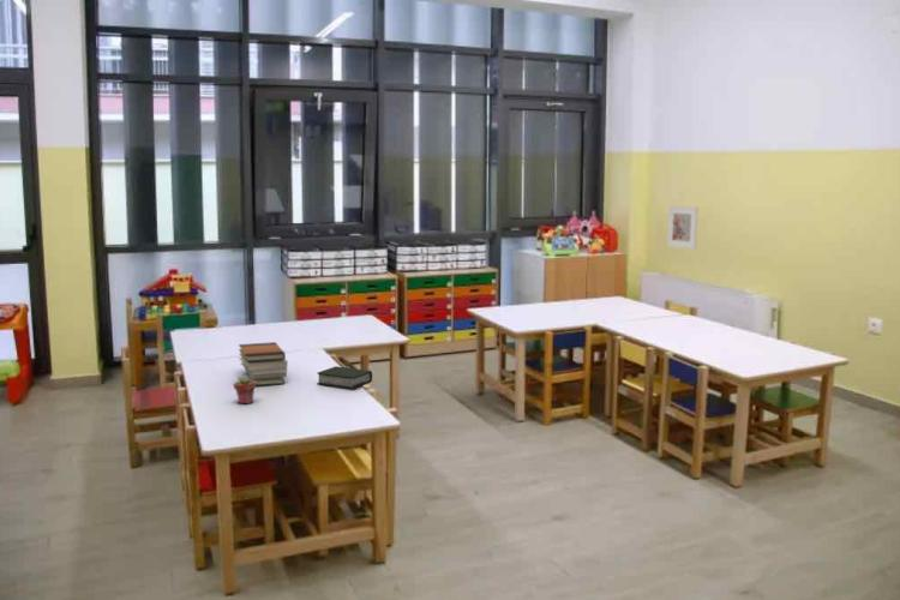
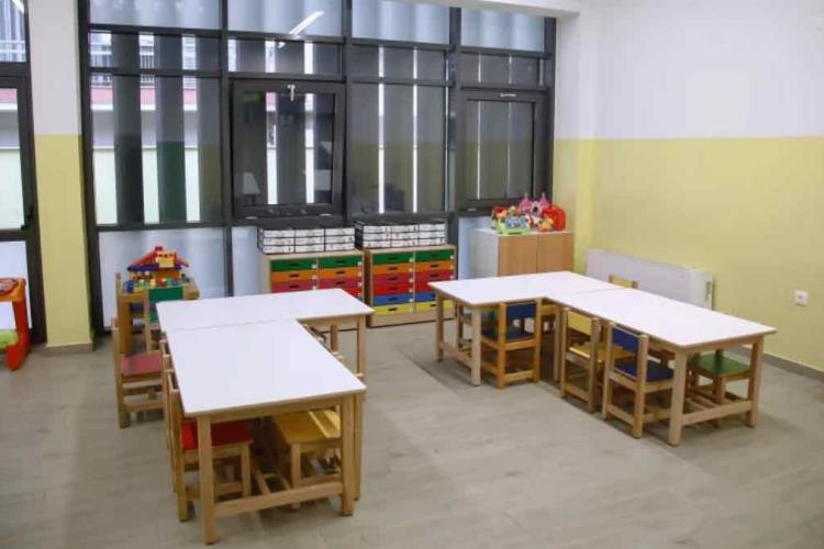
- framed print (682, 227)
- potted succulent (245, 388)
- book (344, 377)
- book stack (263, 364)
